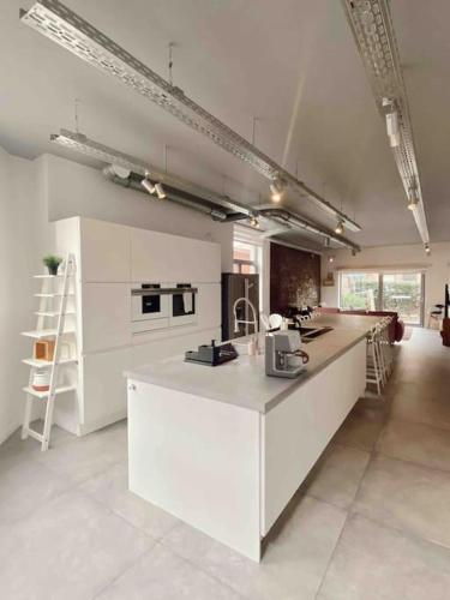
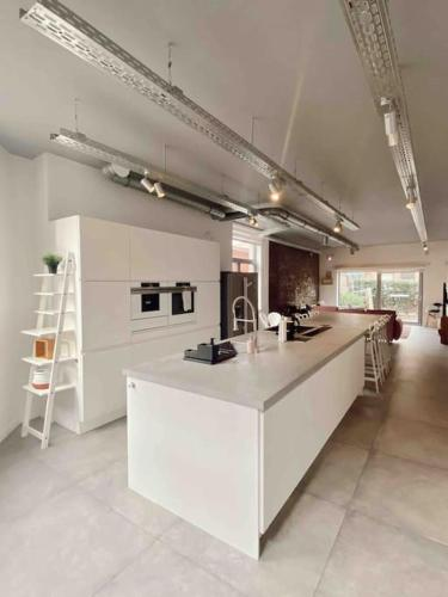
- coffee maker (284, 352)
